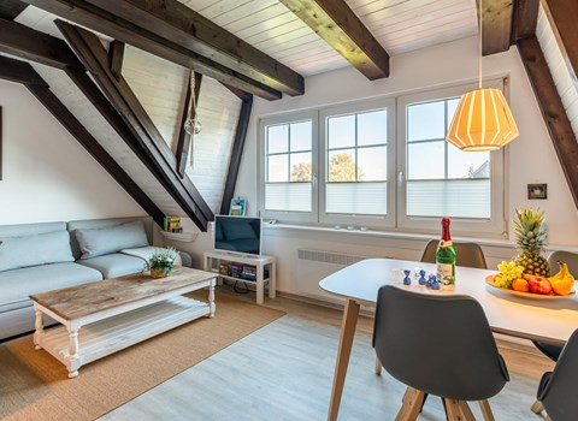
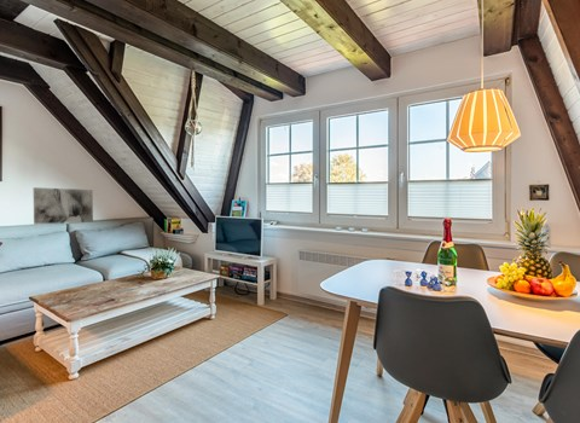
+ wall art (64, 205)
